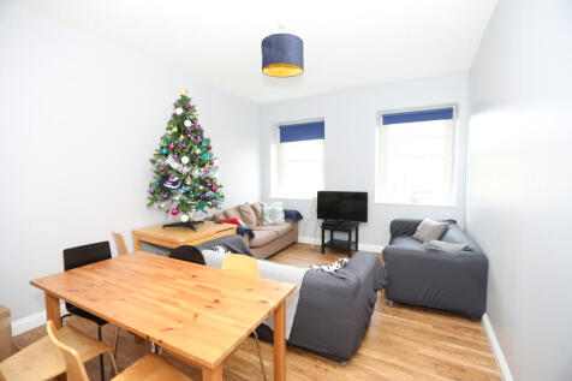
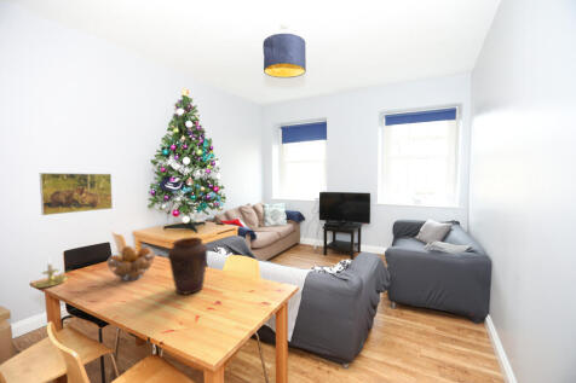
+ candle holder (52, 269)
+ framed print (79, 192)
+ fruit basket (132, 262)
+ vase (189, 265)
